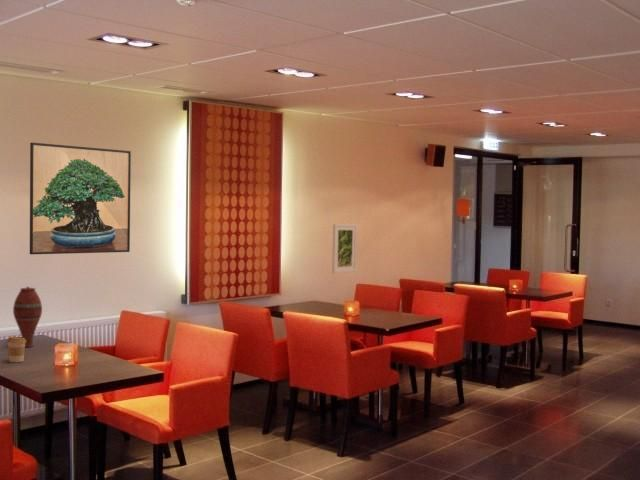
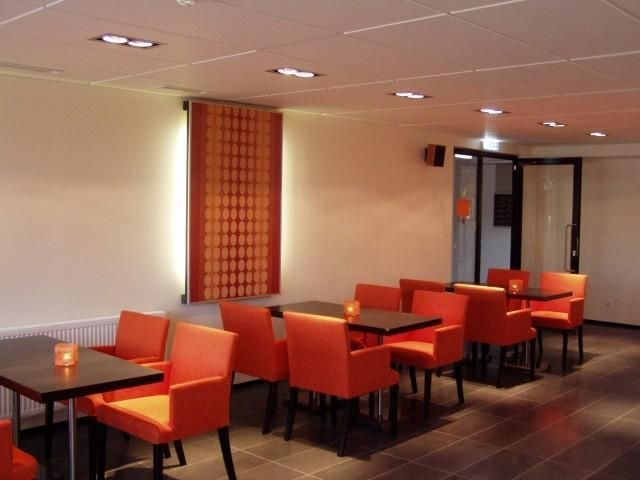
- coffee cup (16, 348)
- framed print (82, 200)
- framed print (344, 248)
- vase (27, 316)
